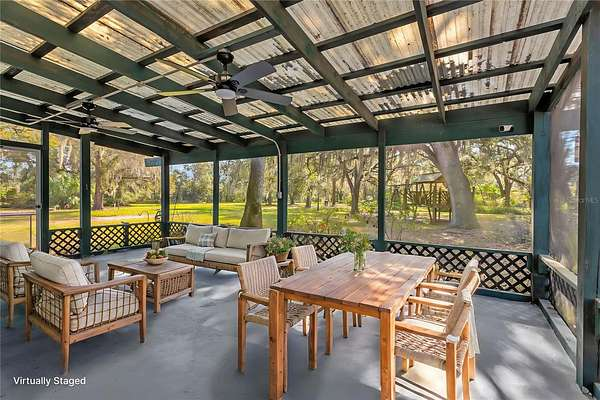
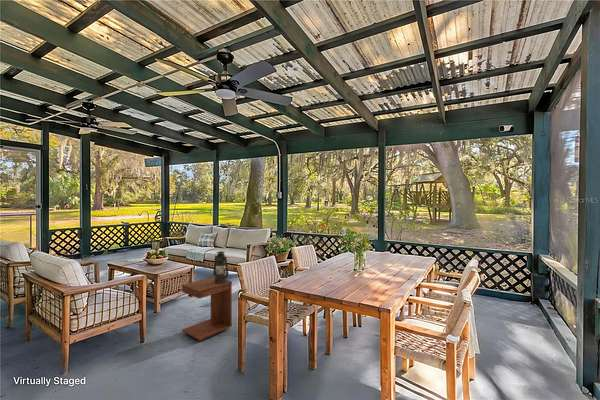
+ side table (211, 307)
+ lantern (220, 266)
